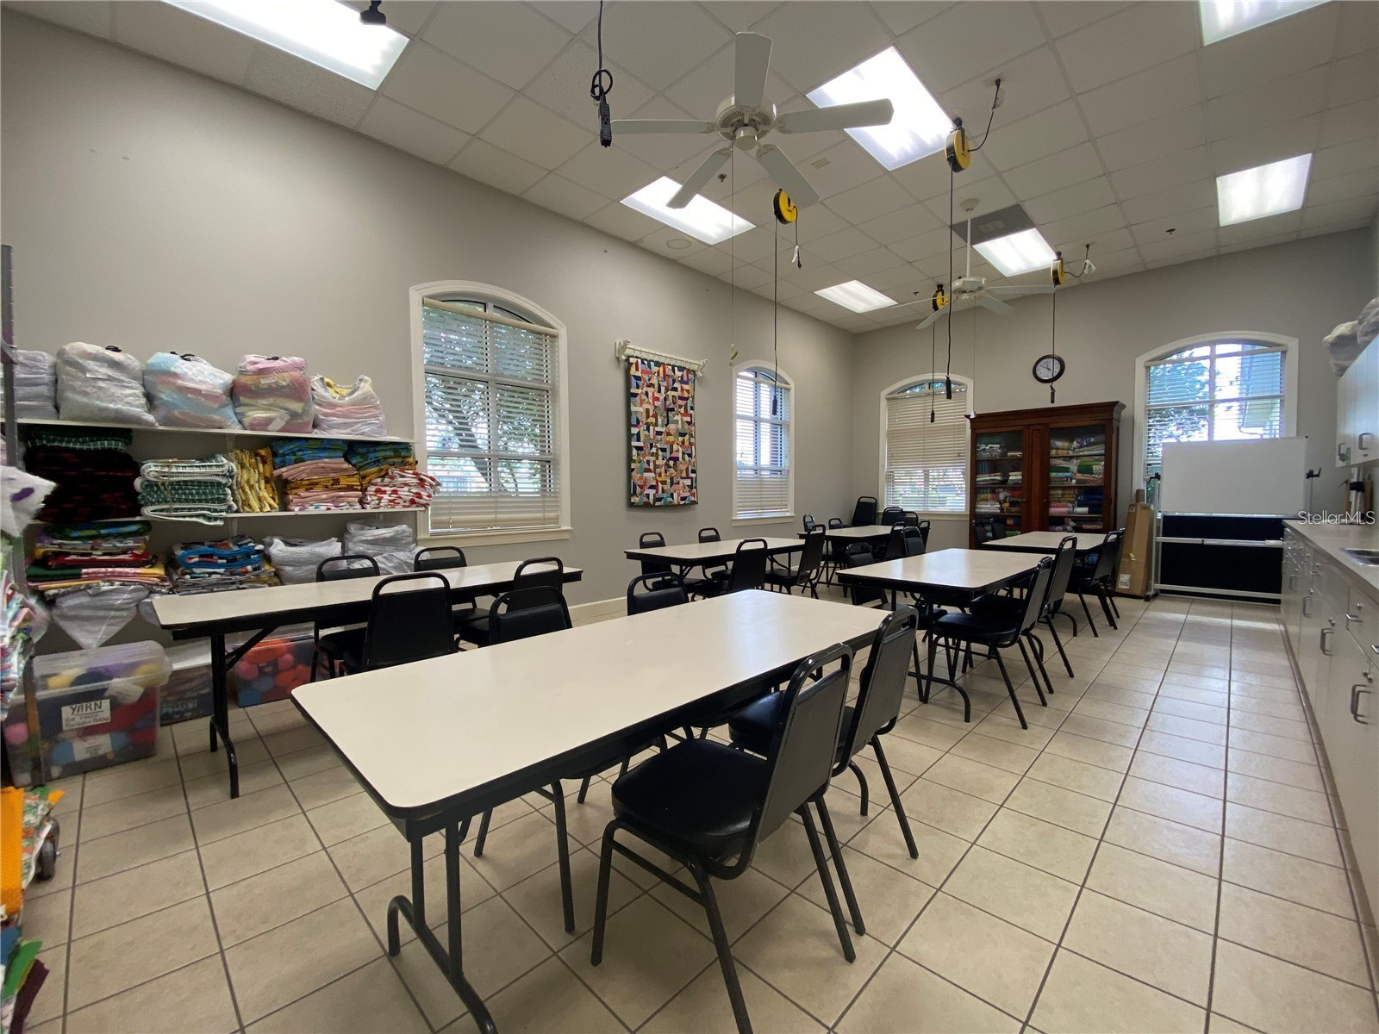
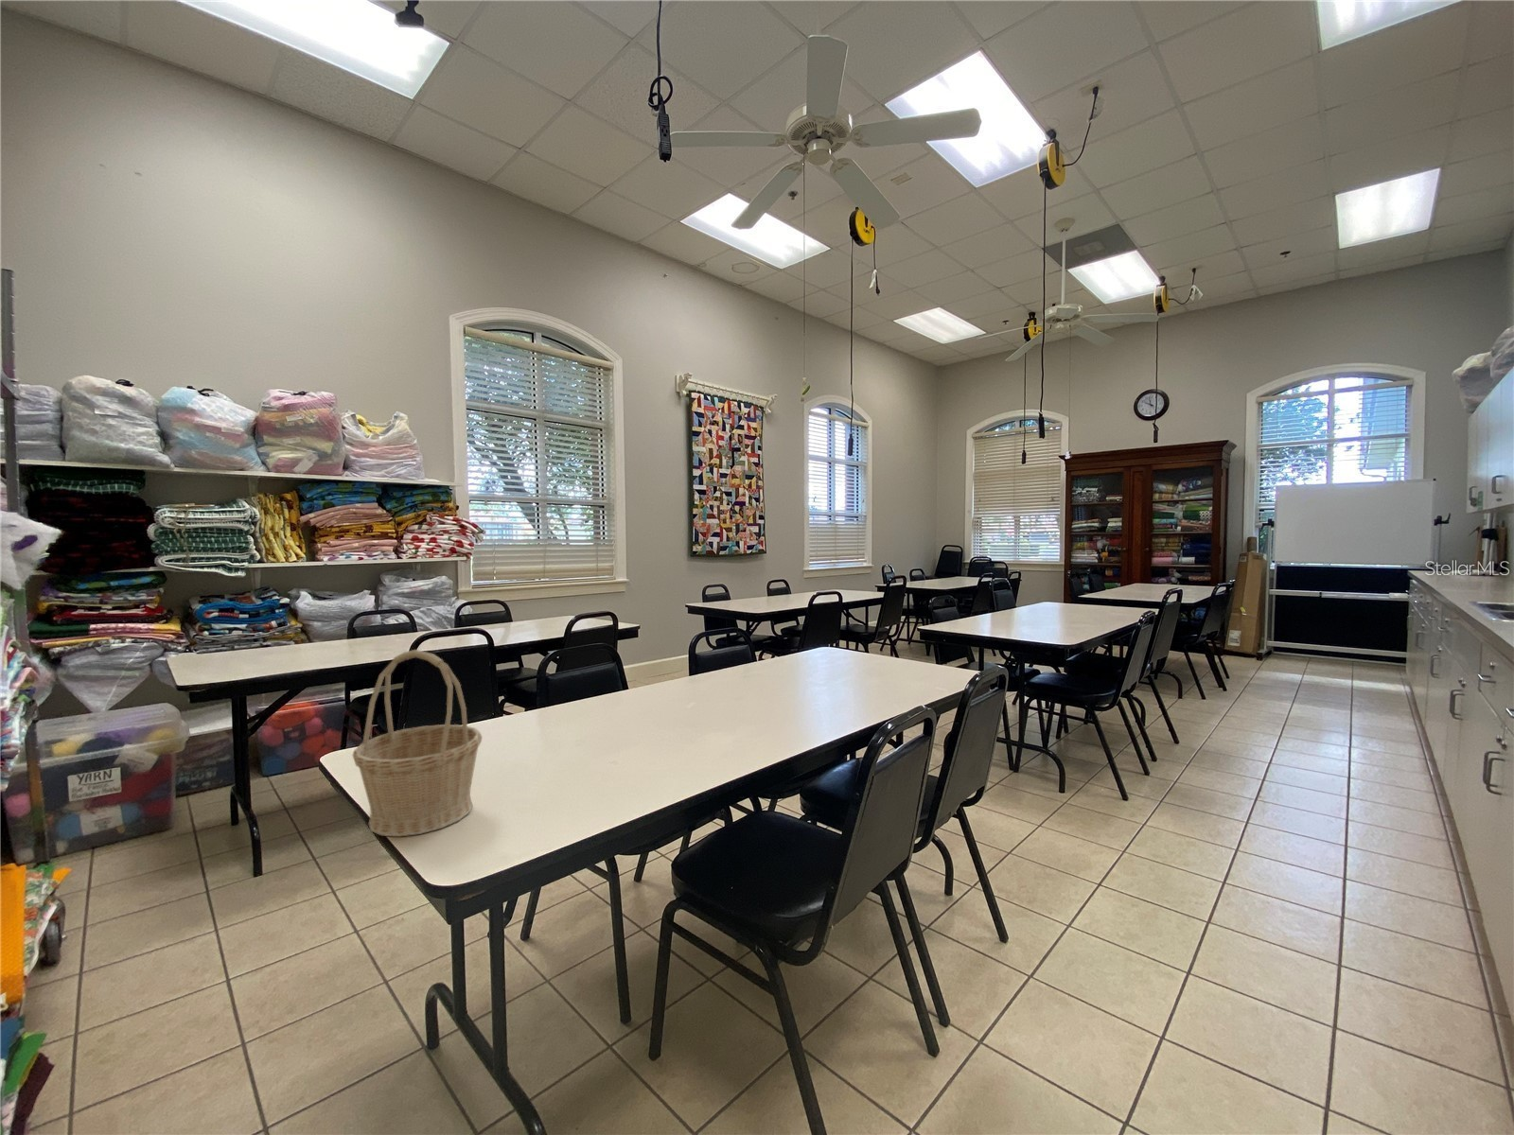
+ basket (420, 732)
